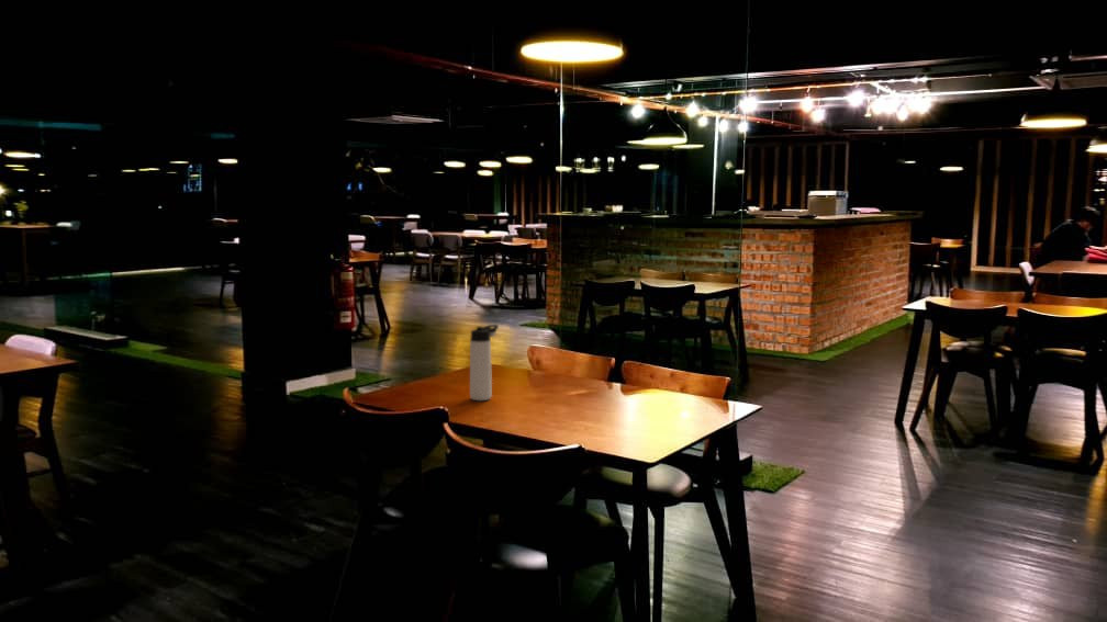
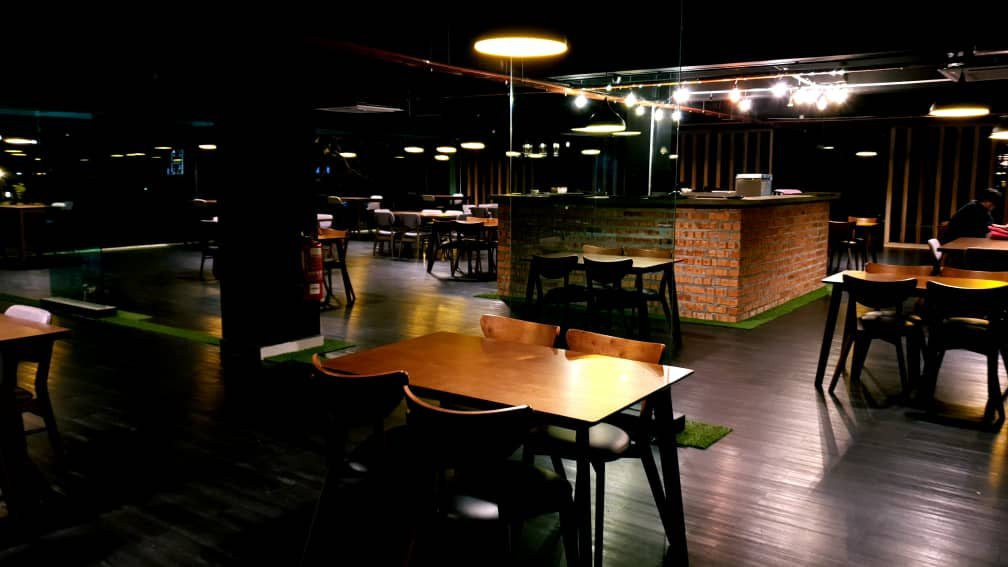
- thermos bottle (484, 362)
